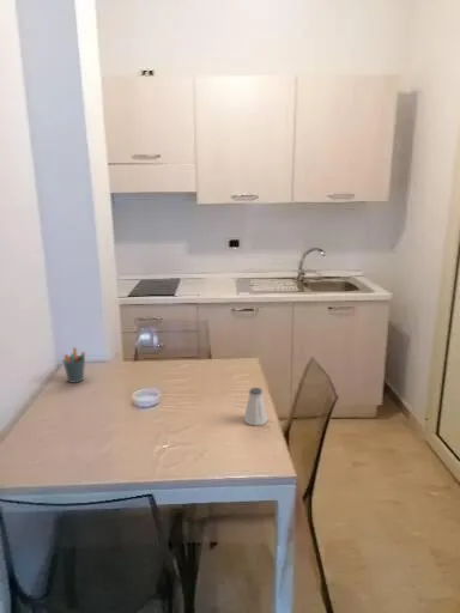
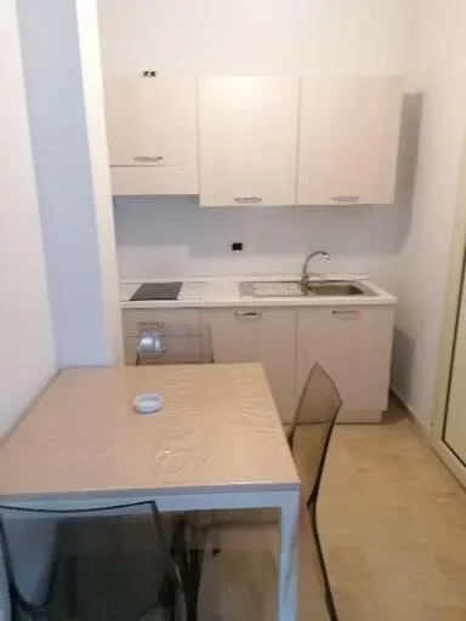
- saltshaker (255, 405)
- pen holder (74, 364)
